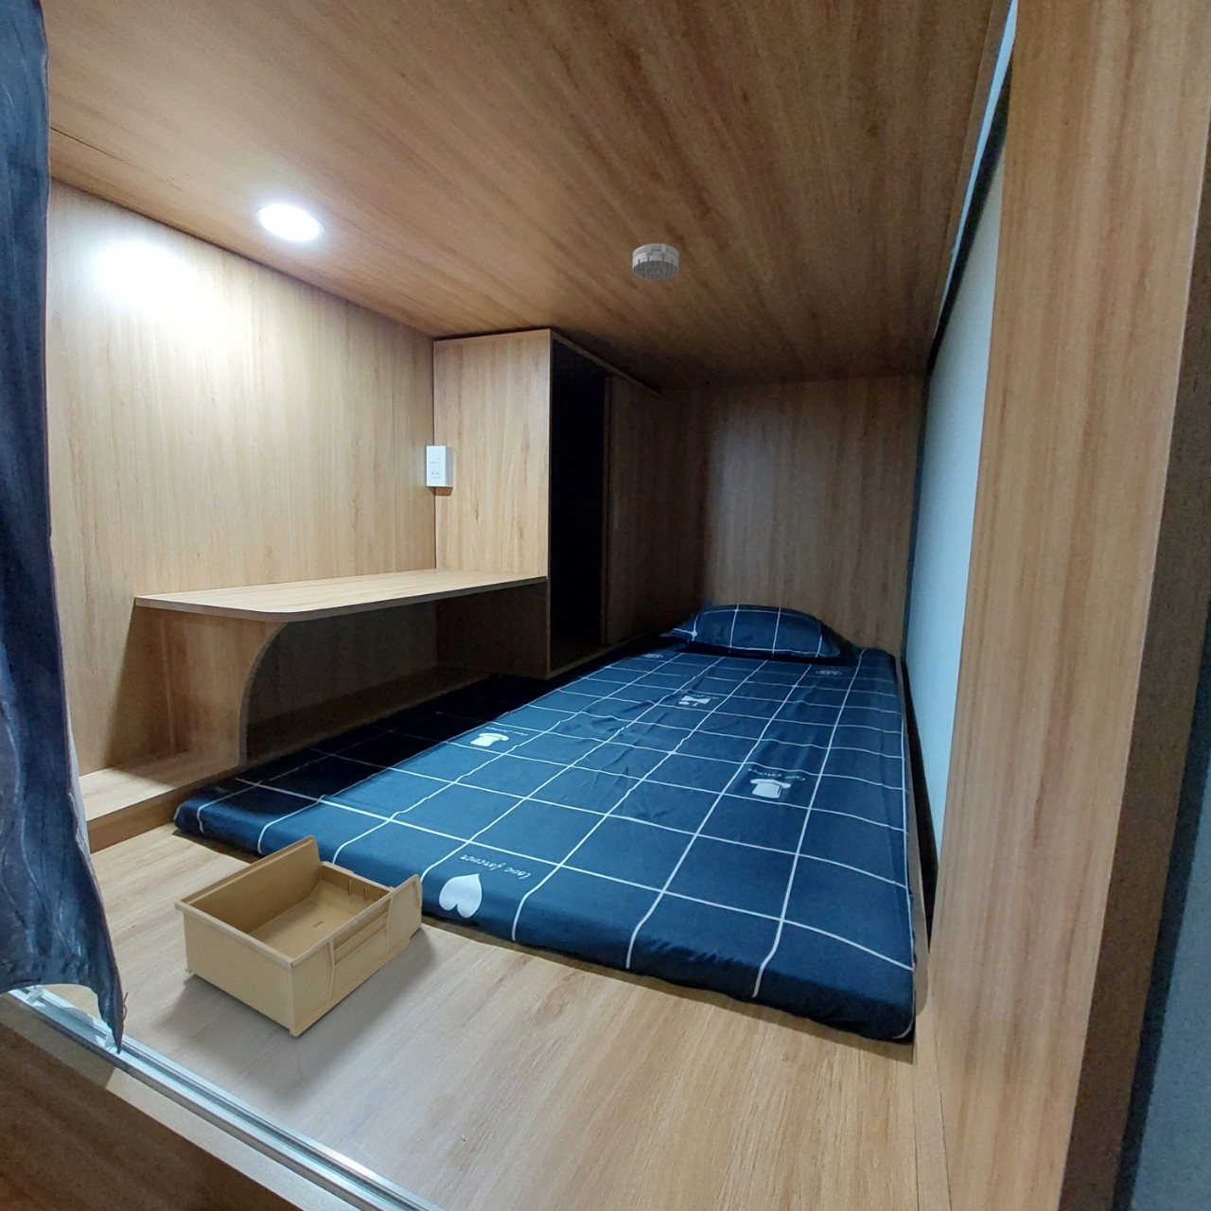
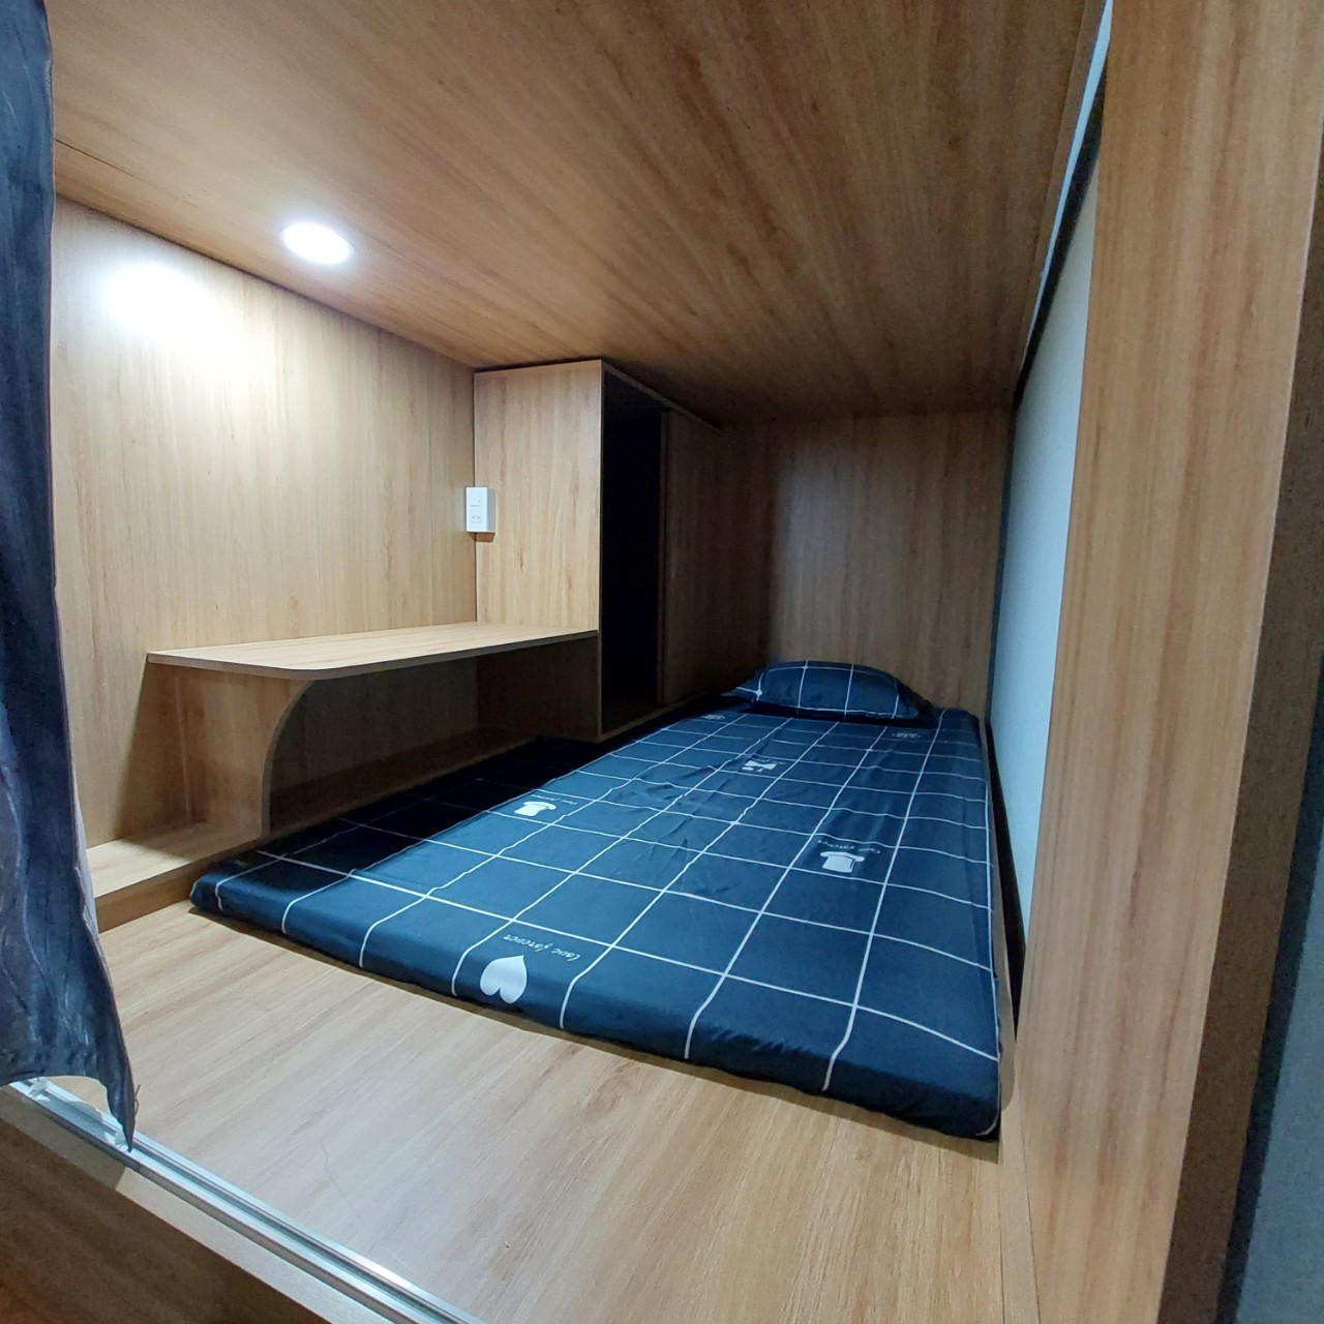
- storage bin (309, 918)
- smoke detector (655, 261)
